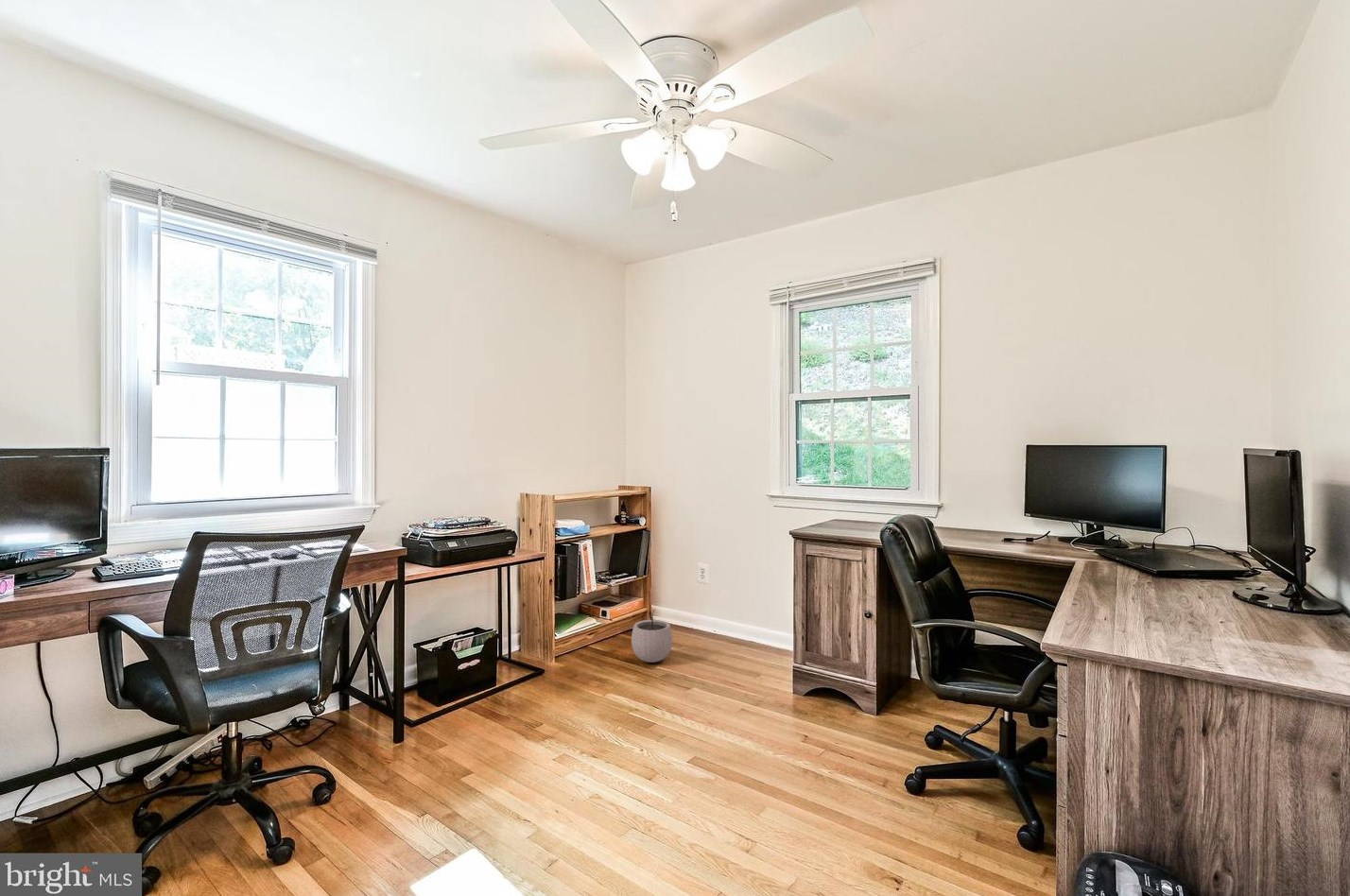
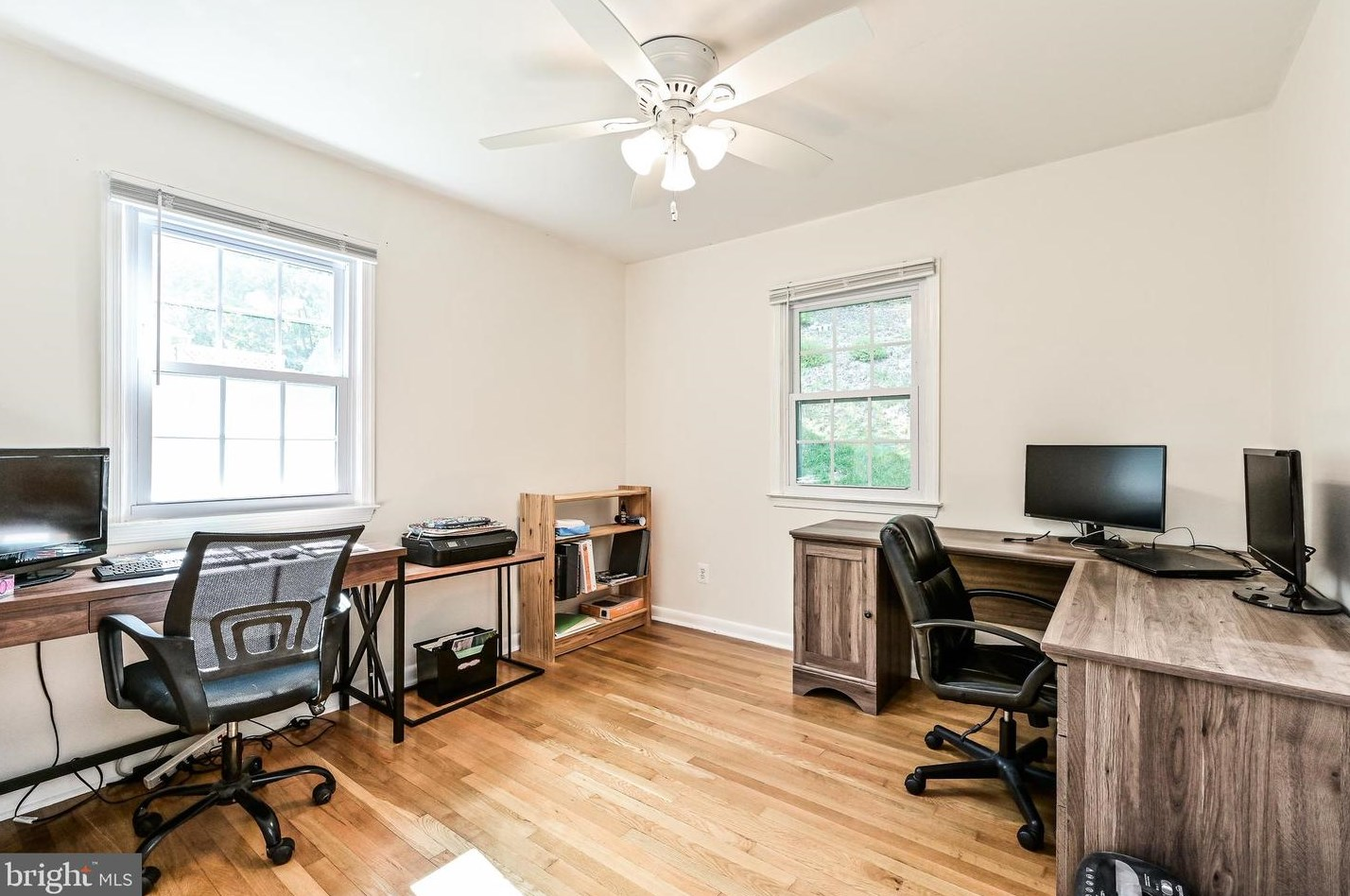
- plant pot (651, 634)
